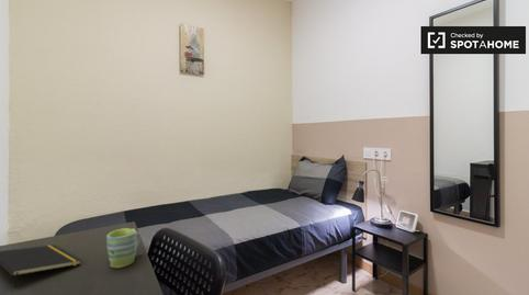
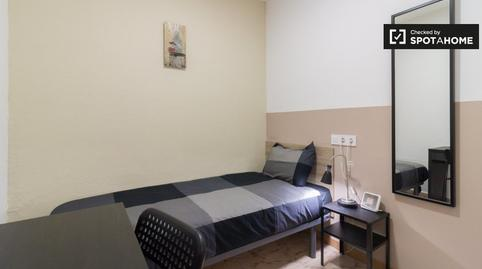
- notepad (36, 258)
- mug (126, 246)
